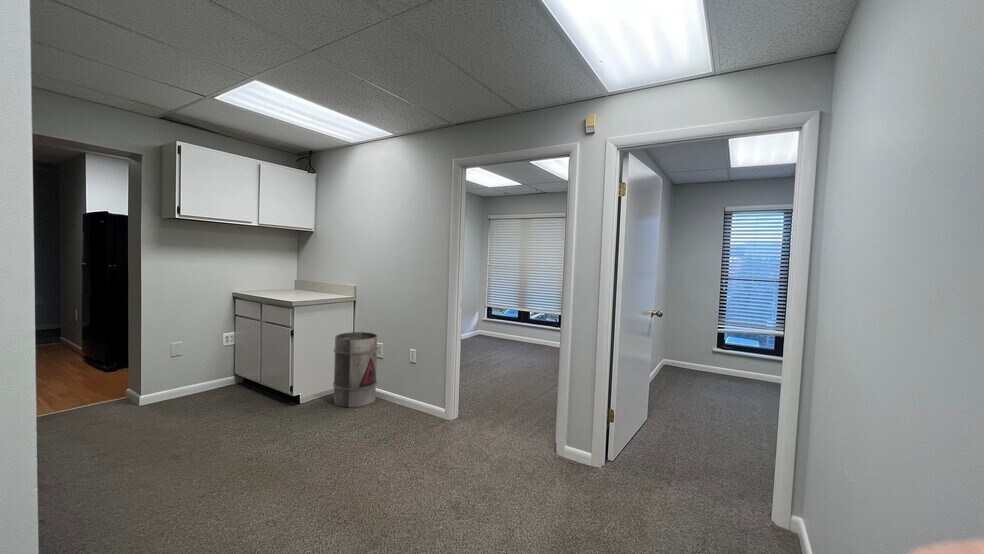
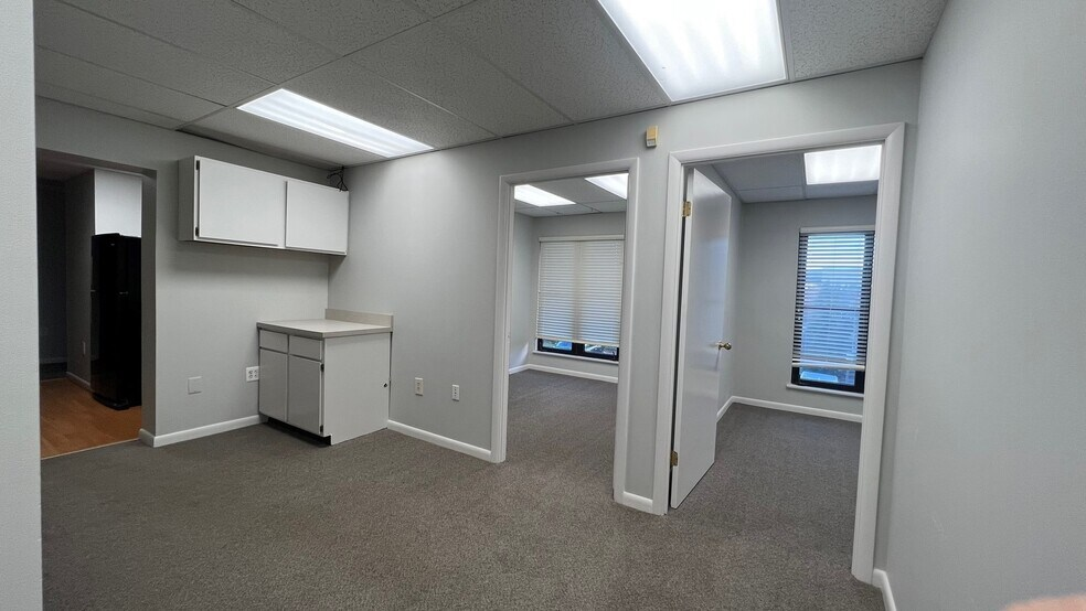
- trash bin (355, 368)
